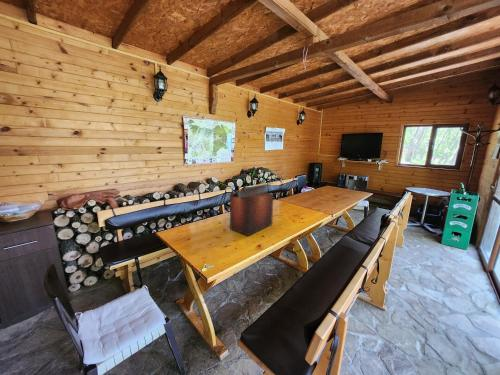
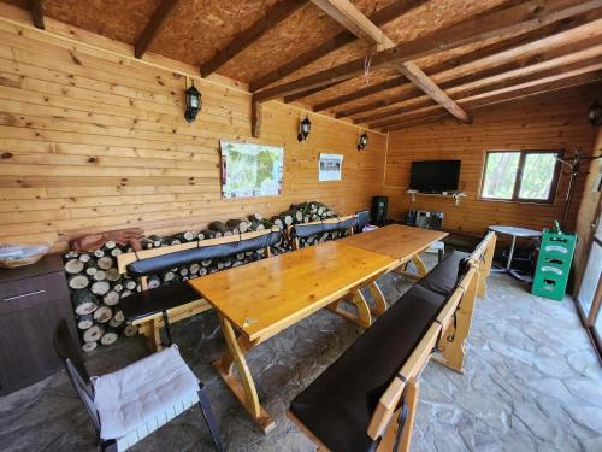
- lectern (251, 205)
